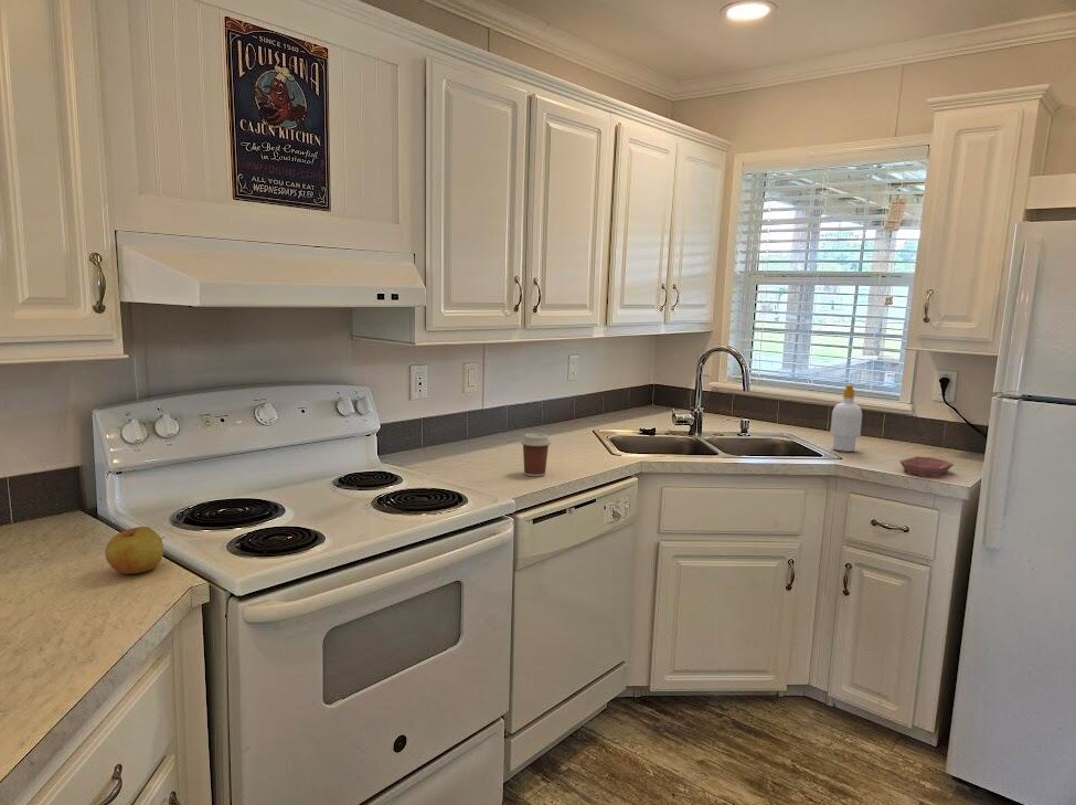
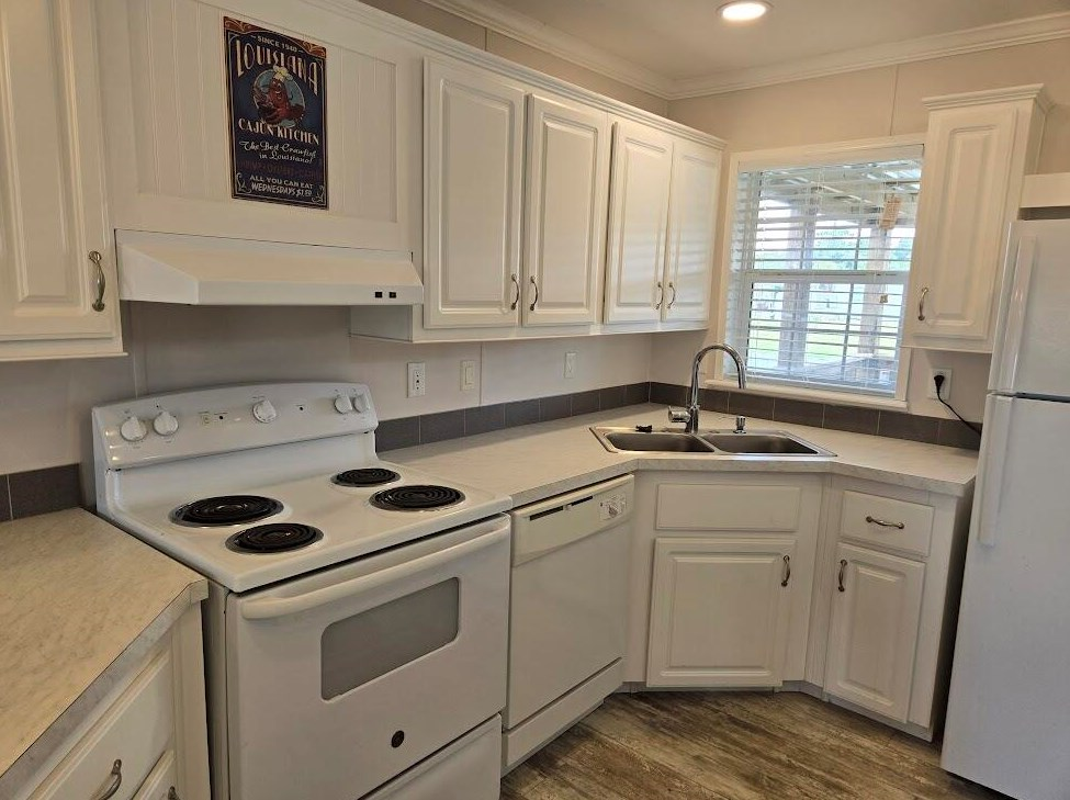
- bowl (926, 466)
- coffee cup (535, 454)
- soap bottle (846, 417)
- apple (135, 549)
